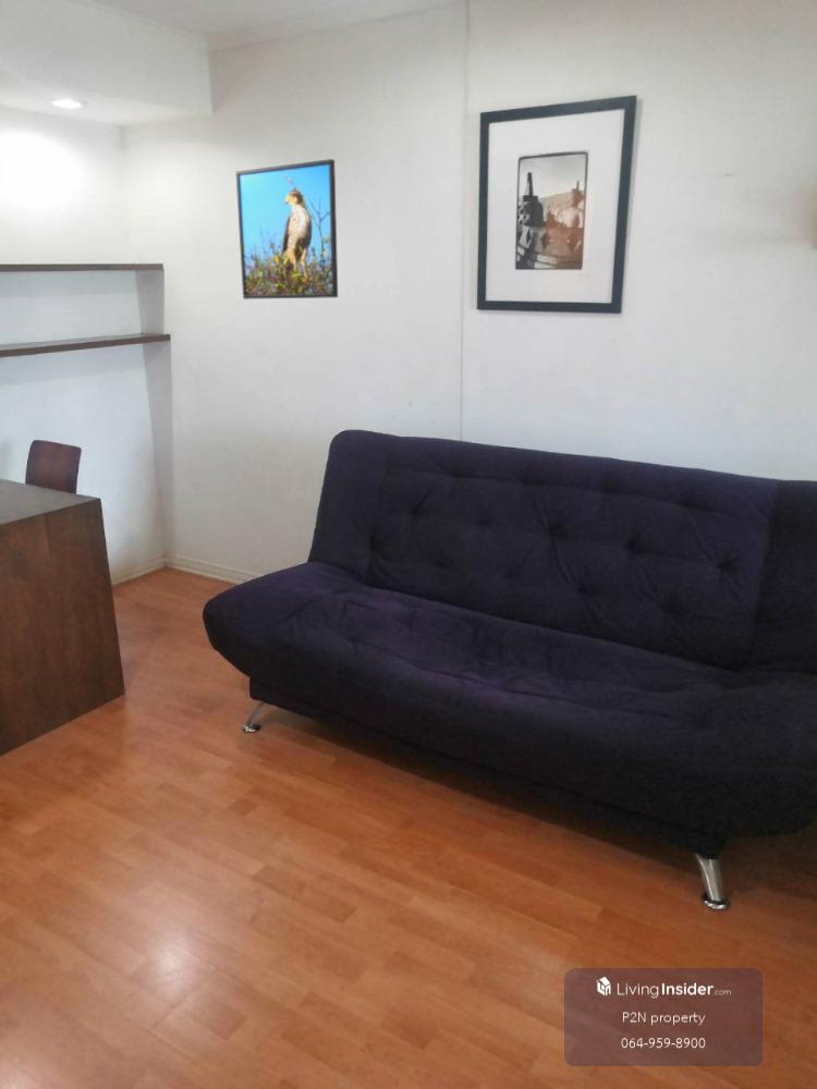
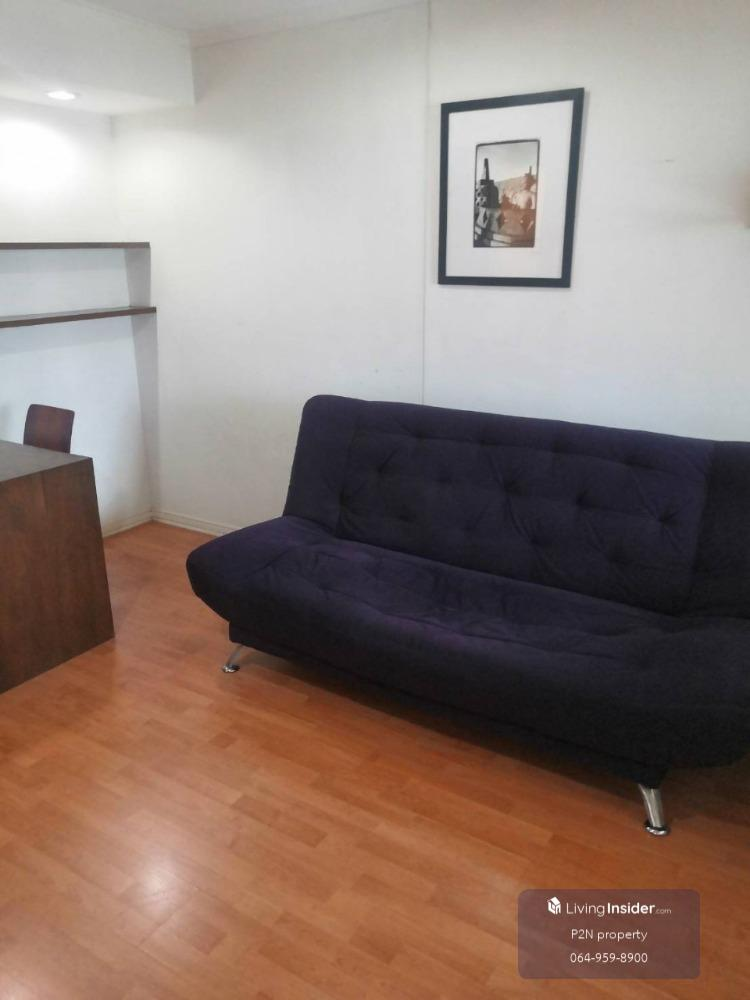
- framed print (285, 233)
